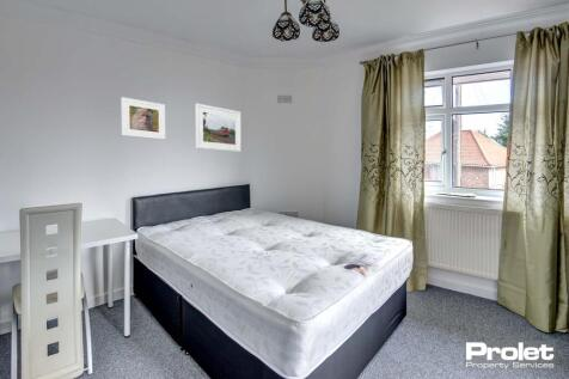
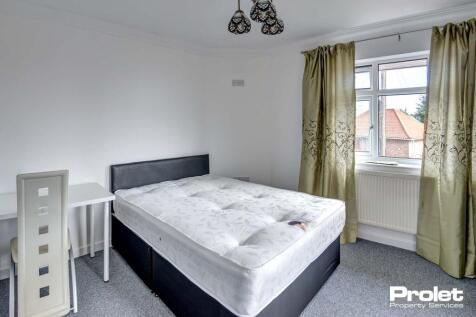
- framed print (143, 118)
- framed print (219, 128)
